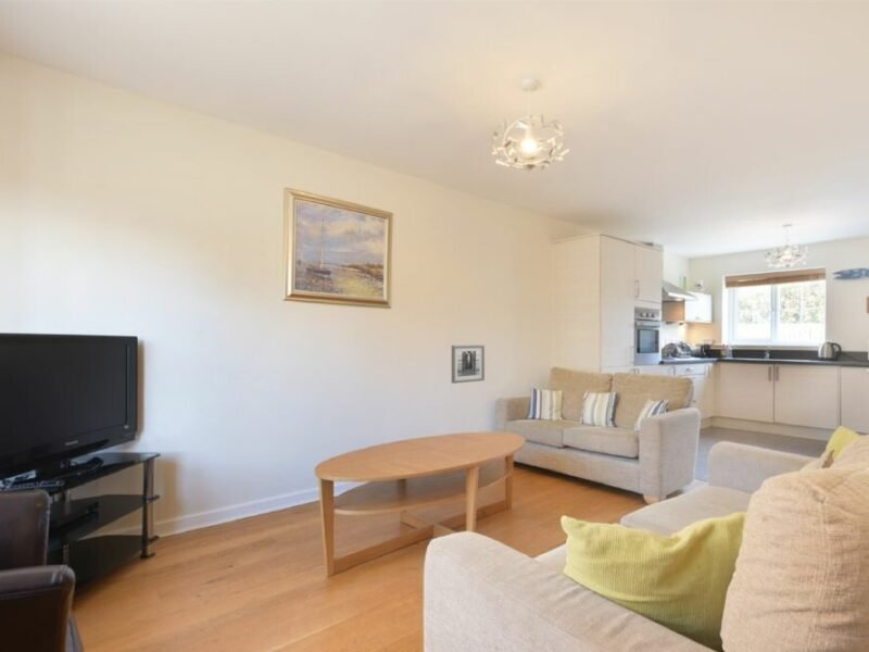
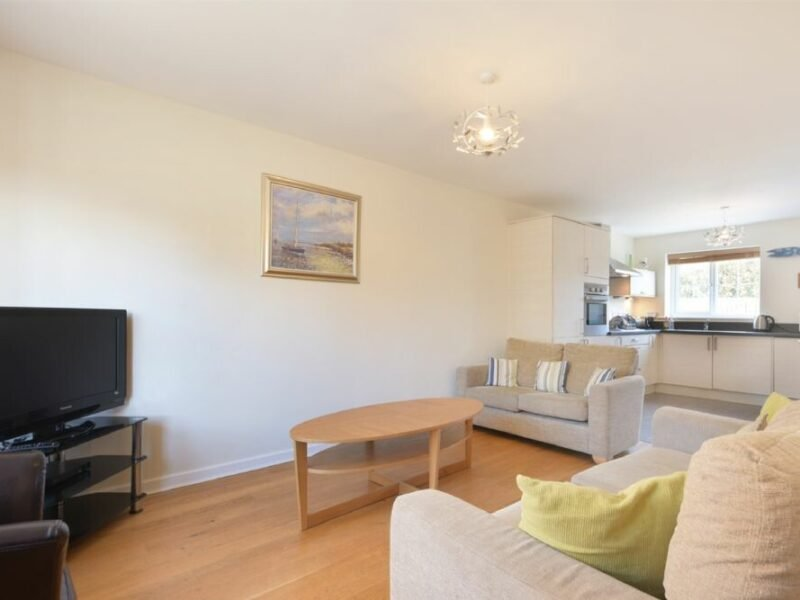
- wall art (468, 363)
